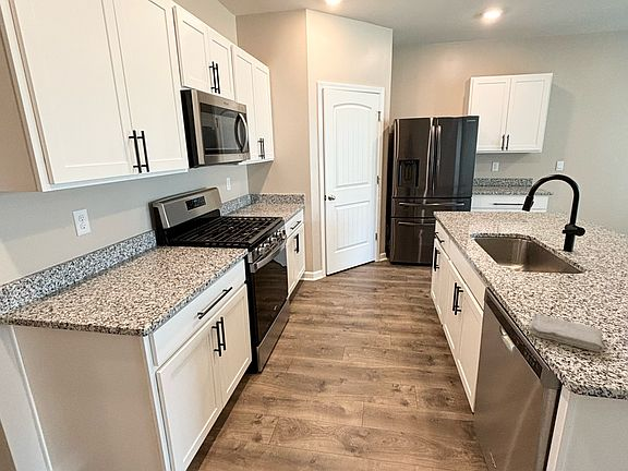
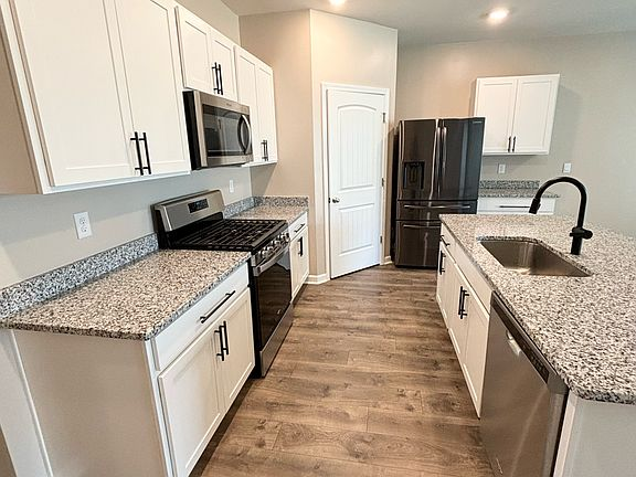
- washcloth (565, 330)
